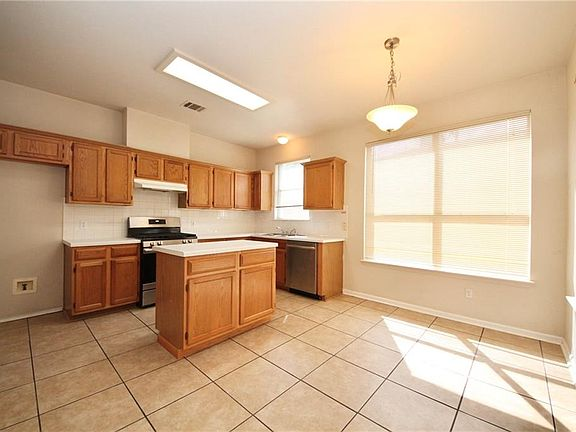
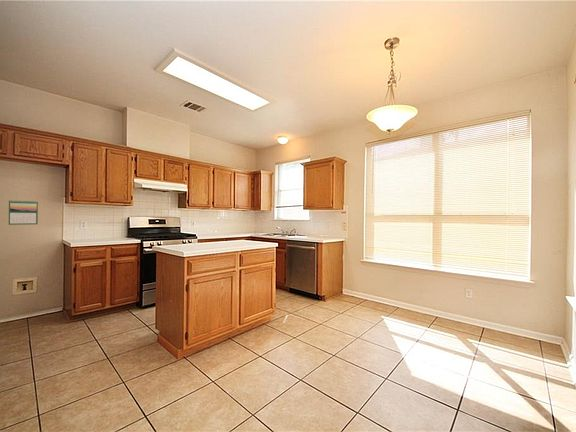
+ calendar (23, 212)
